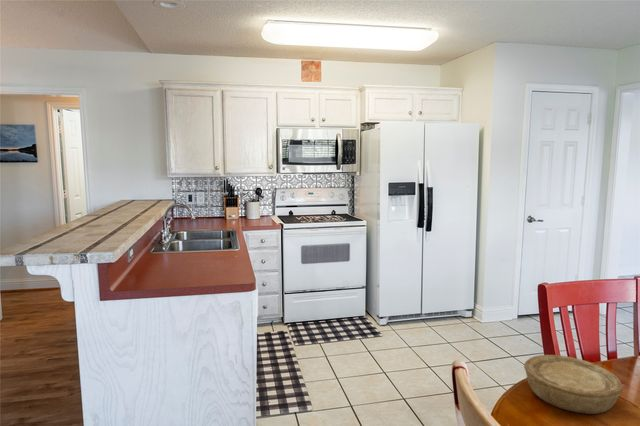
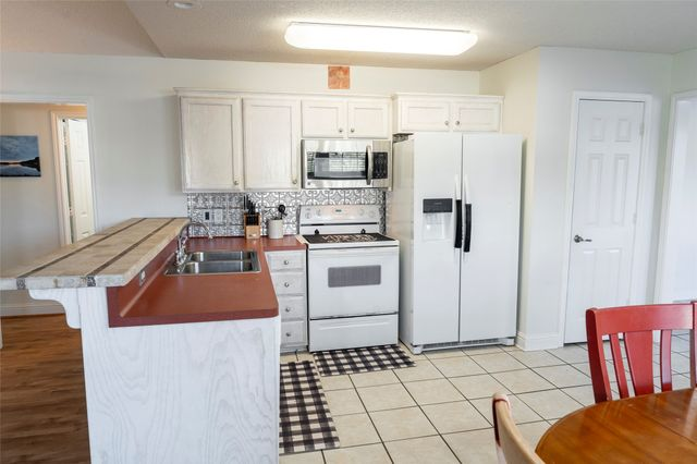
- bowl (570, 383)
